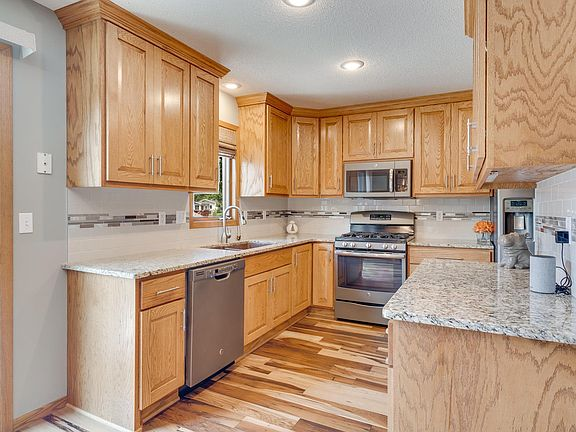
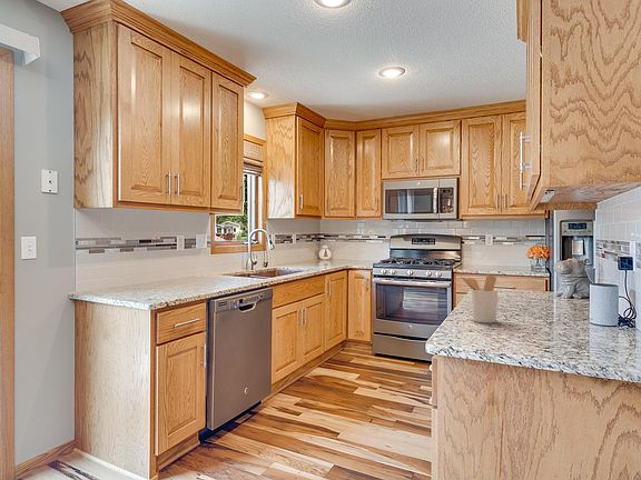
+ utensil holder (477, 297)
